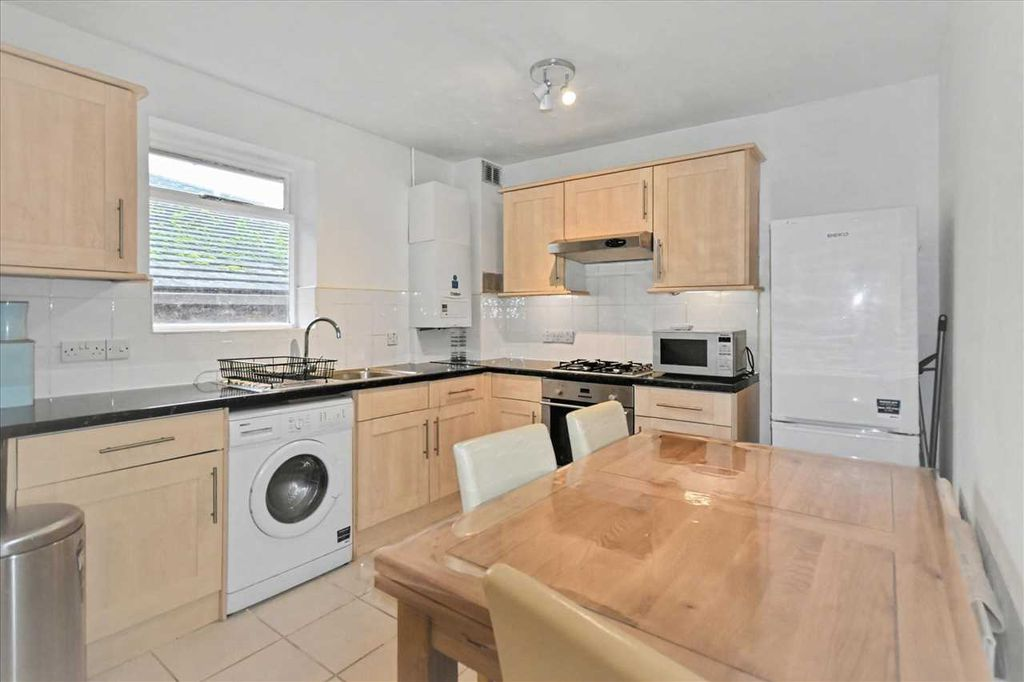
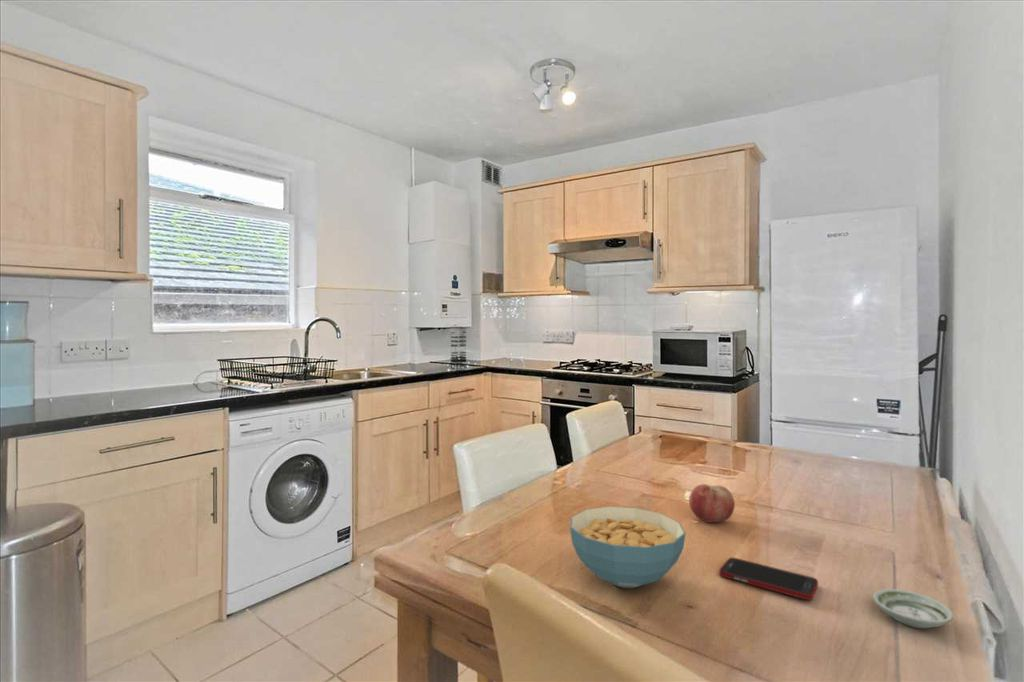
+ fruit (711, 503)
+ saucer (911, 611)
+ cell phone (767, 577)
+ cereal bowl (625, 552)
